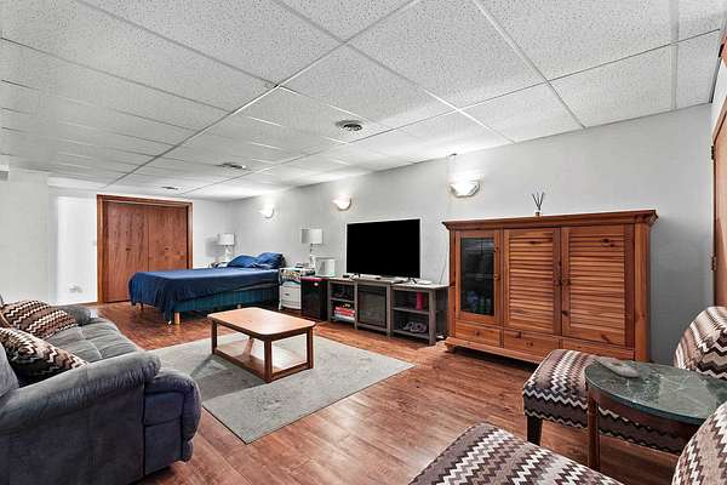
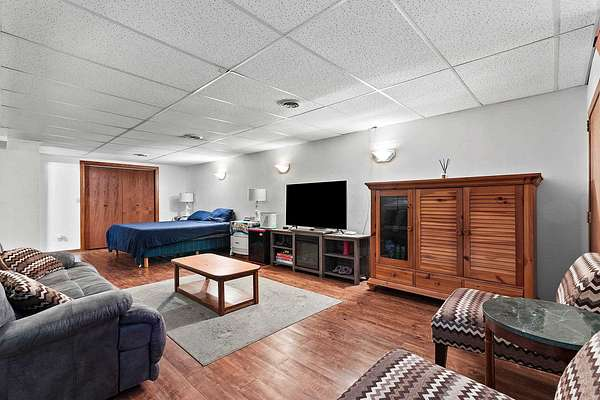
- remote control (617, 366)
